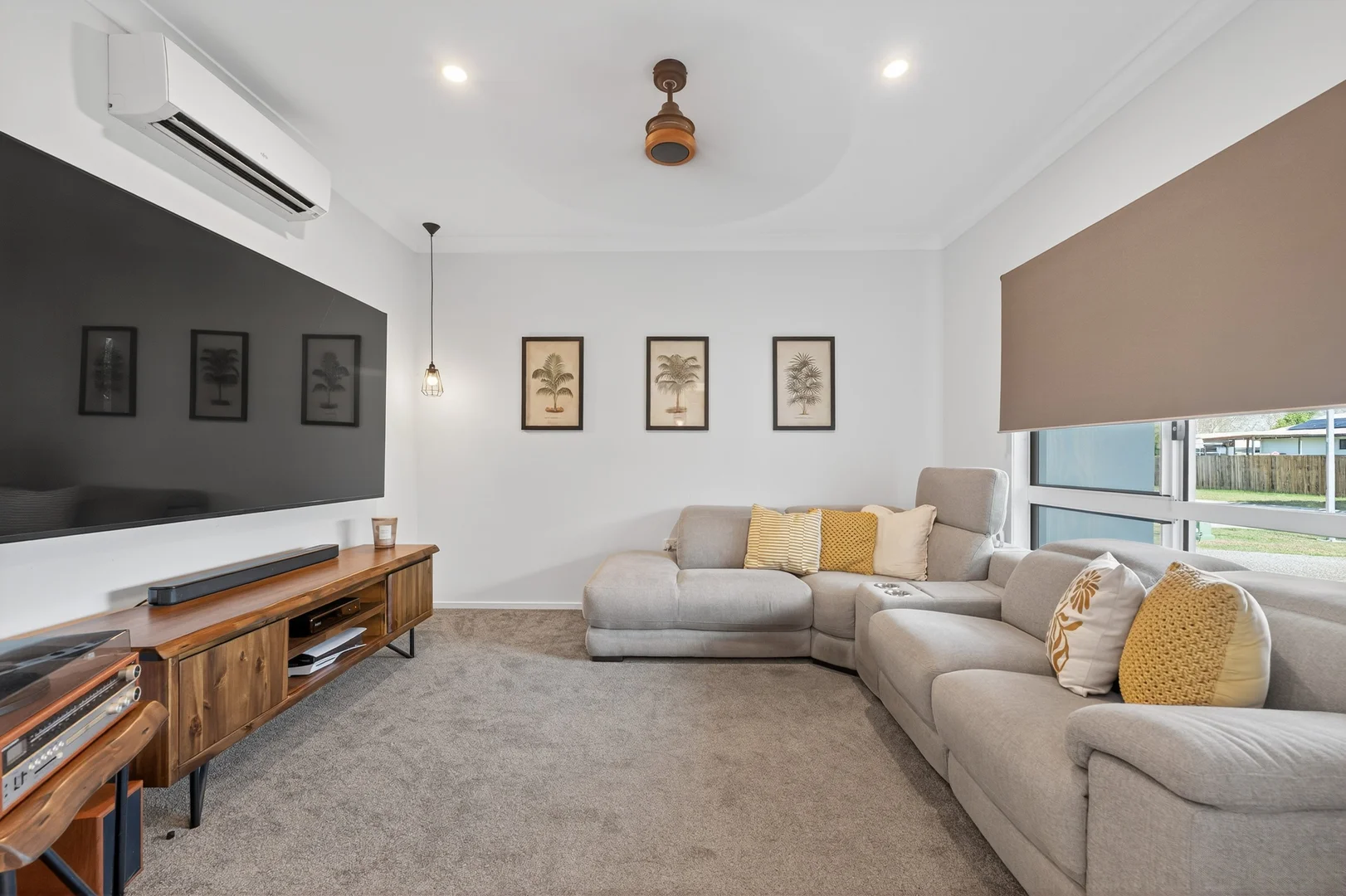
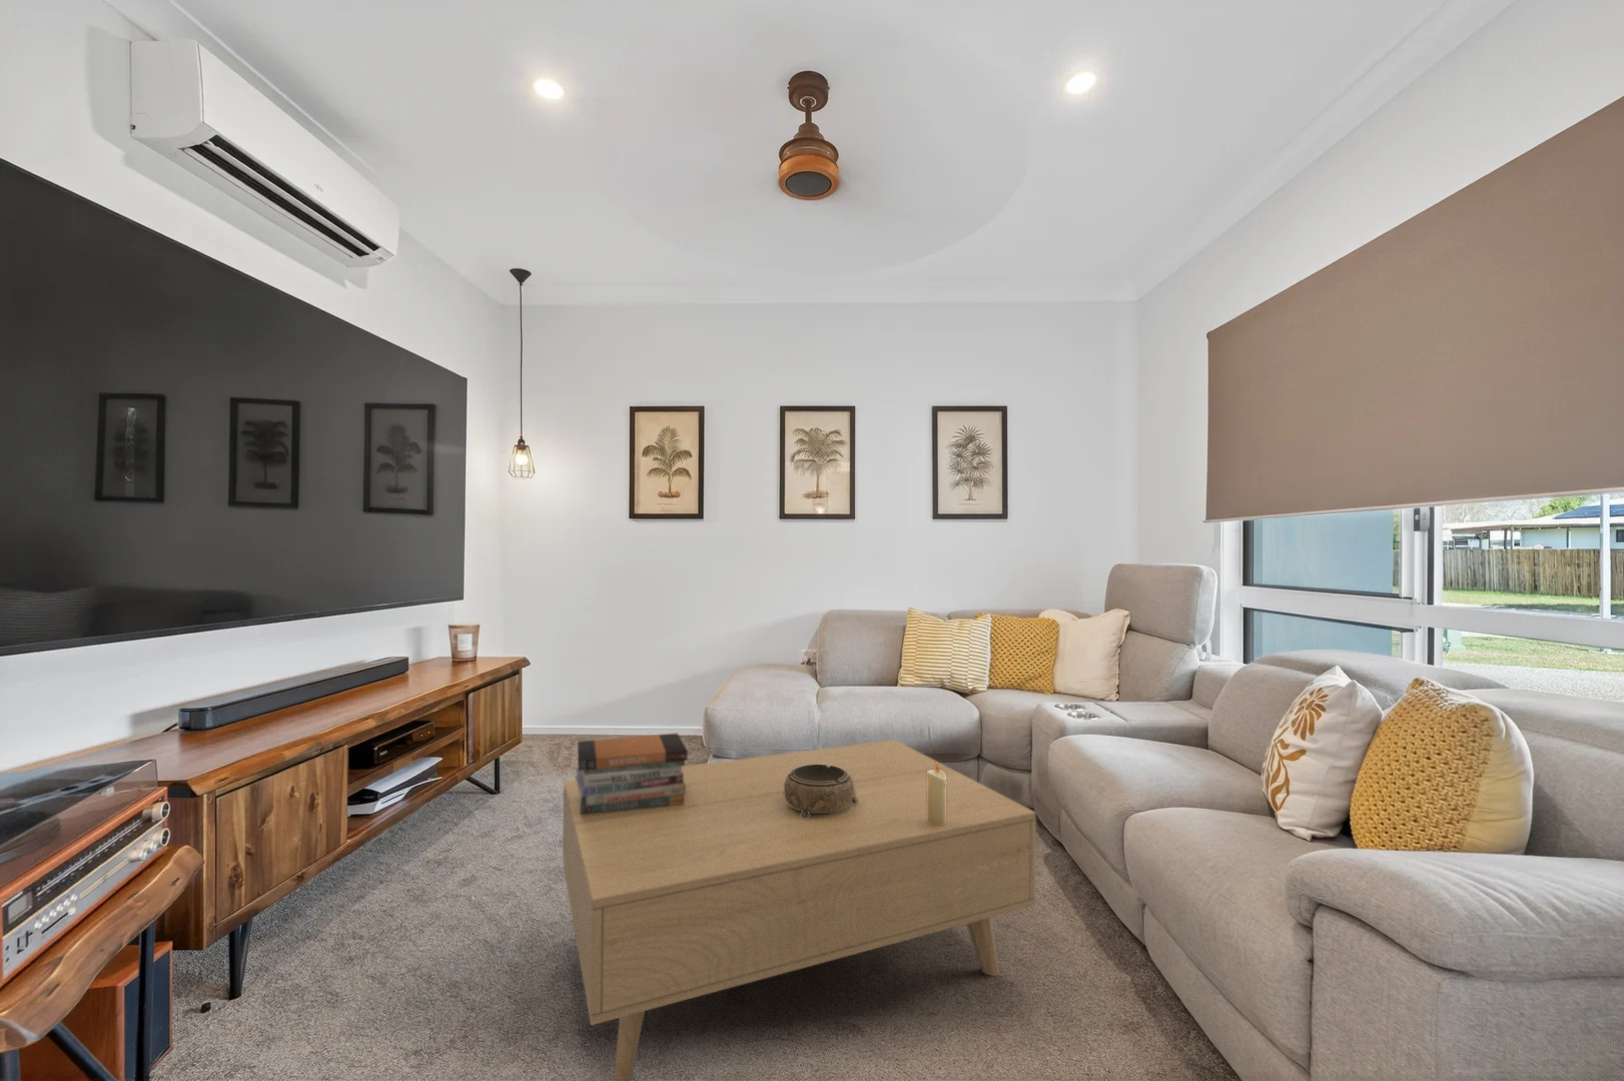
+ coffee table (785, 877)
+ book stack (631, 771)
+ decorative bowl (817, 787)
+ candle (936, 790)
